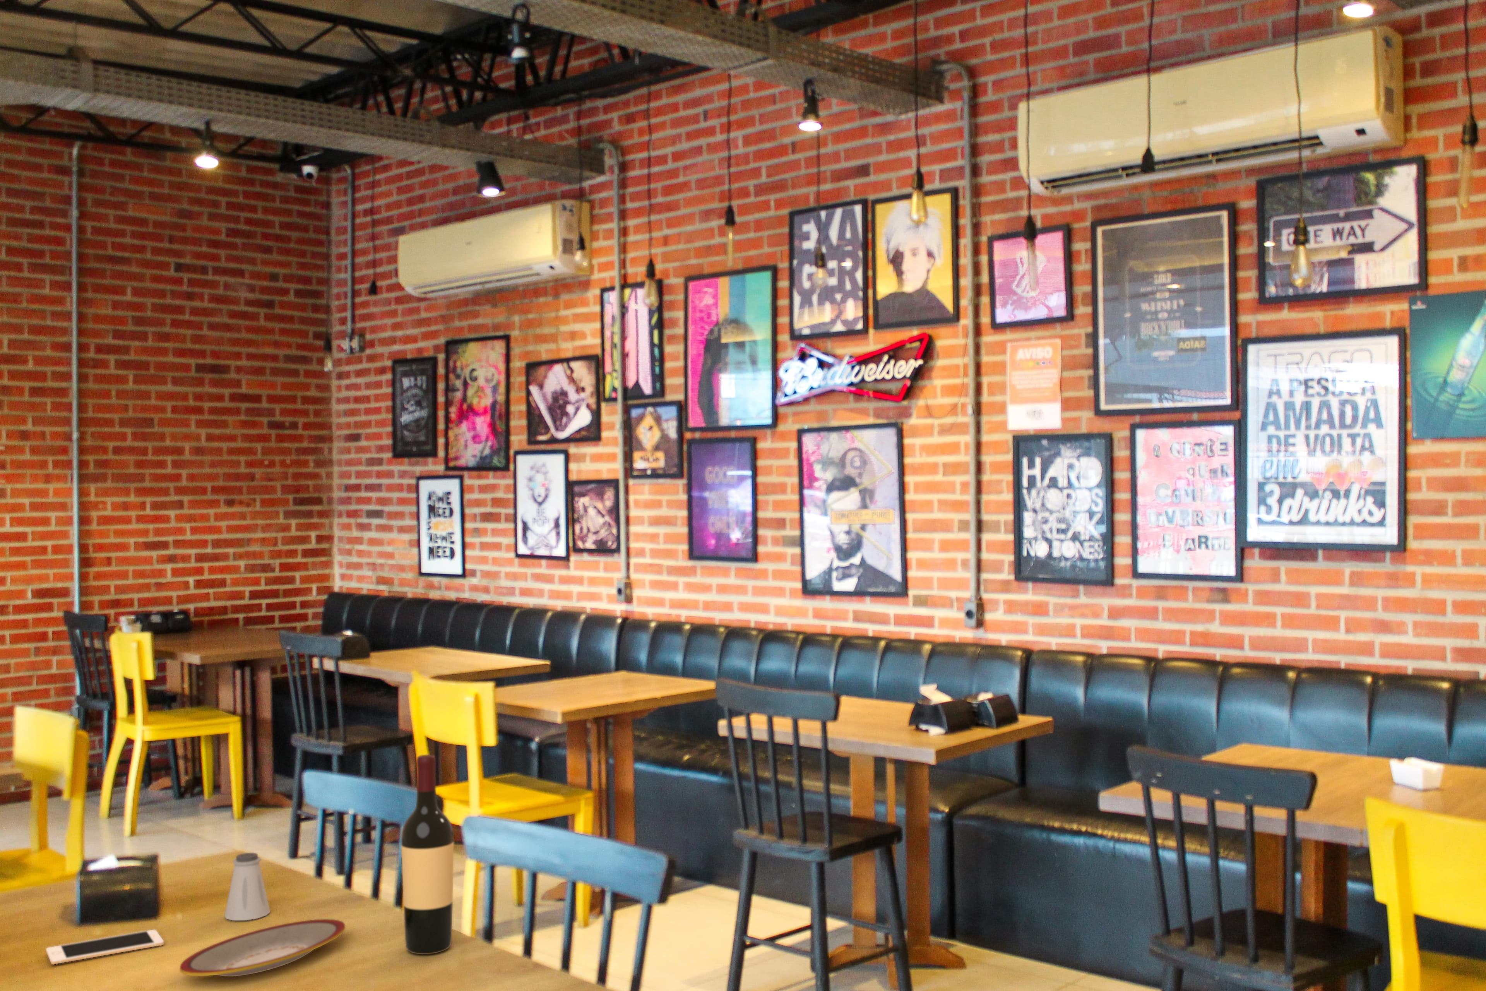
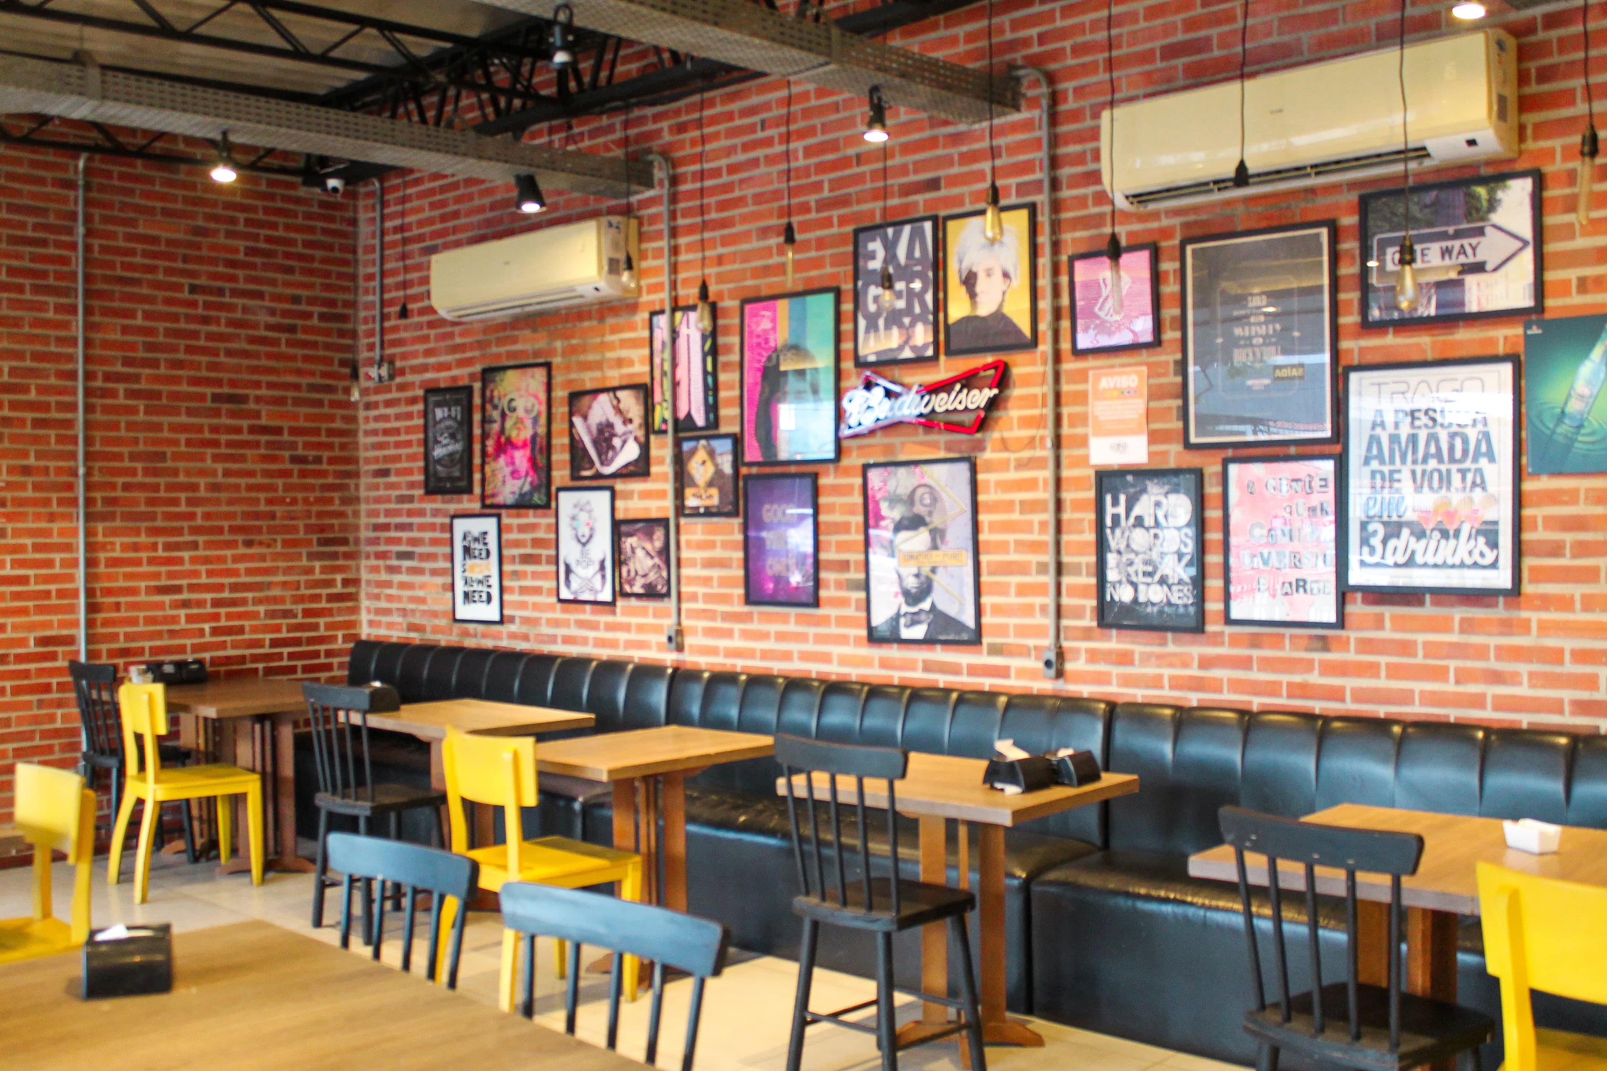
- cell phone (105, 947)
- plate (266, 952)
- saltshaker (247, 885)
- wine bottle (428, 852)
